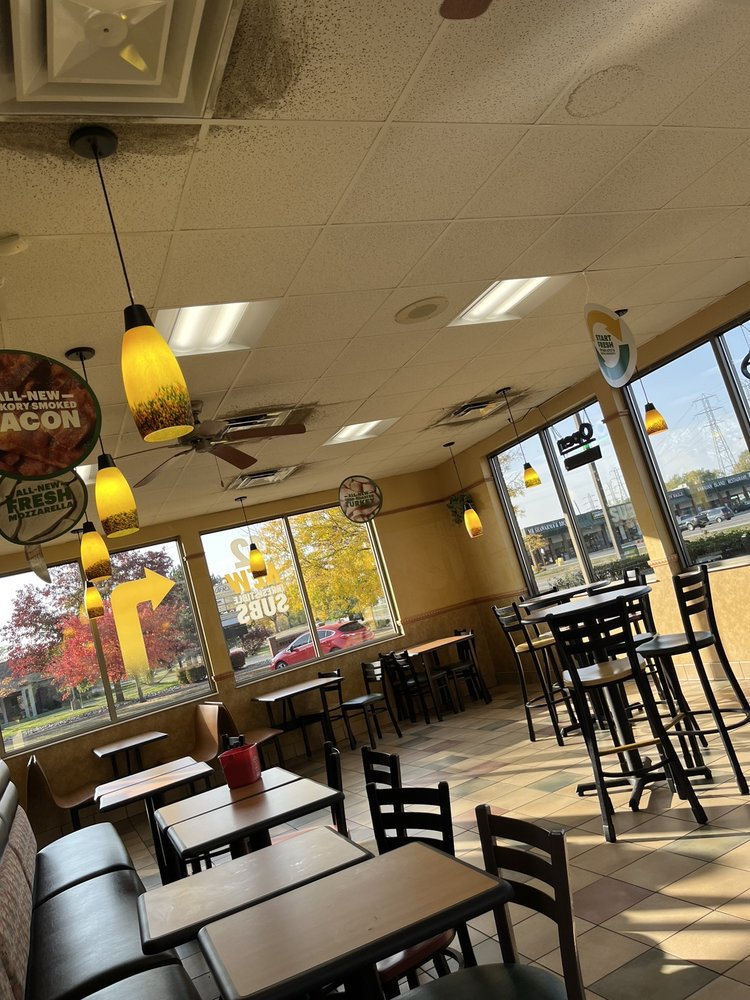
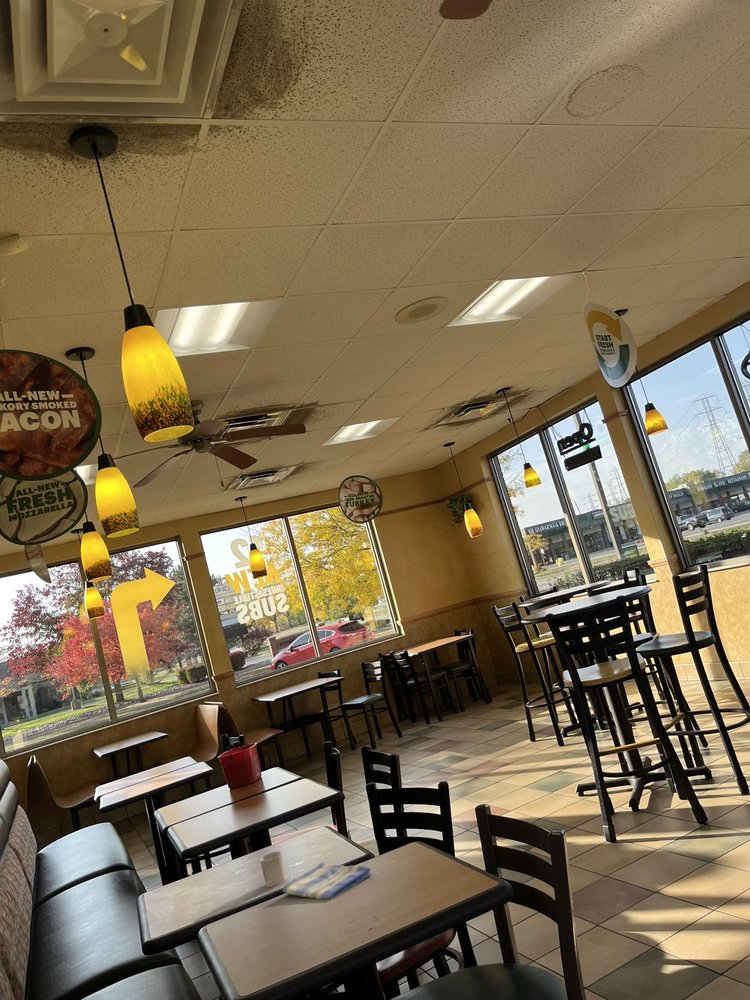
+ cup (274, 867)
+ dish towel (326, 880)
